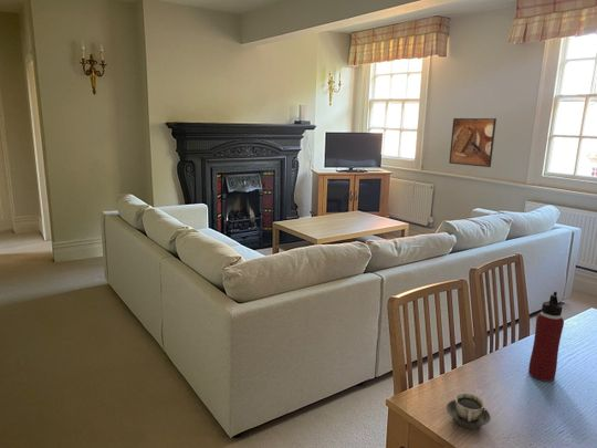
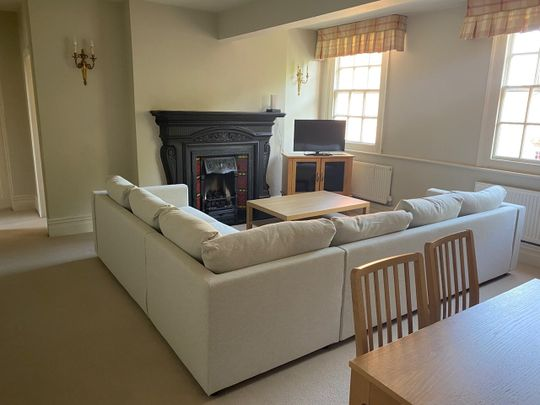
- water bottle (547, 334)
- cup (468, 410)
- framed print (471, 142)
